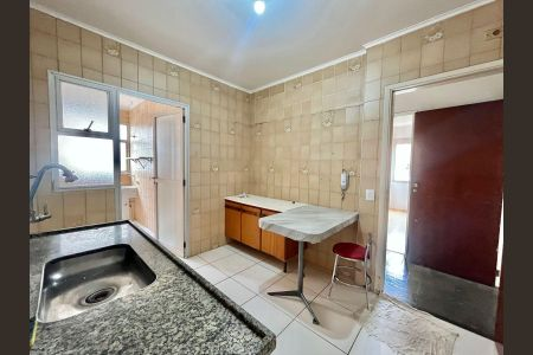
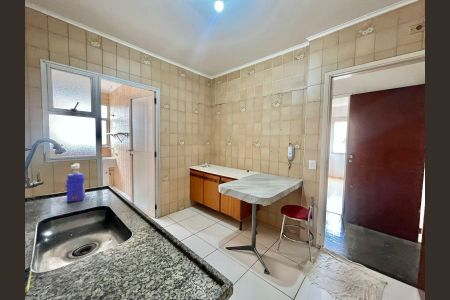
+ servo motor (76, 181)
